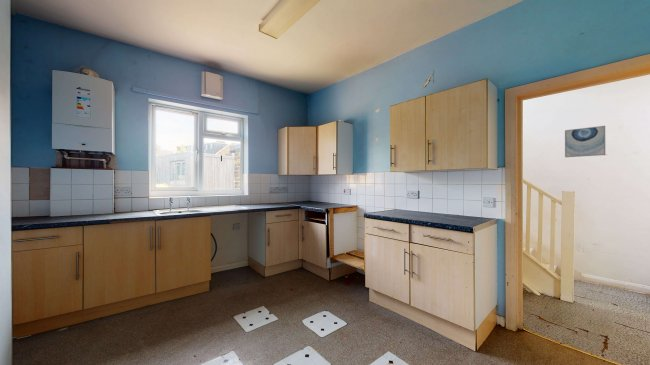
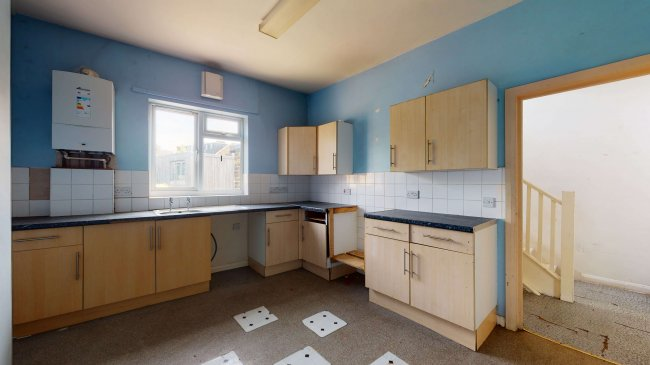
- wall art (584, 142)
